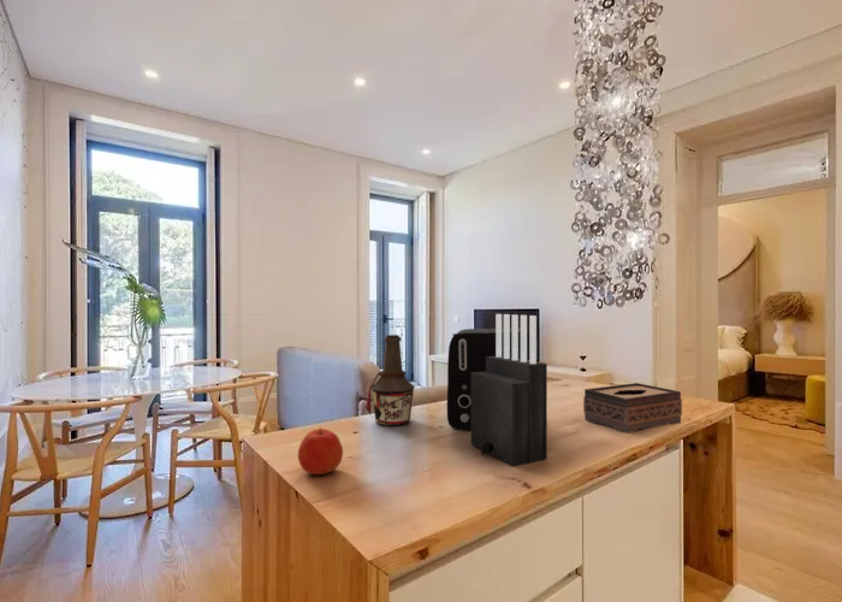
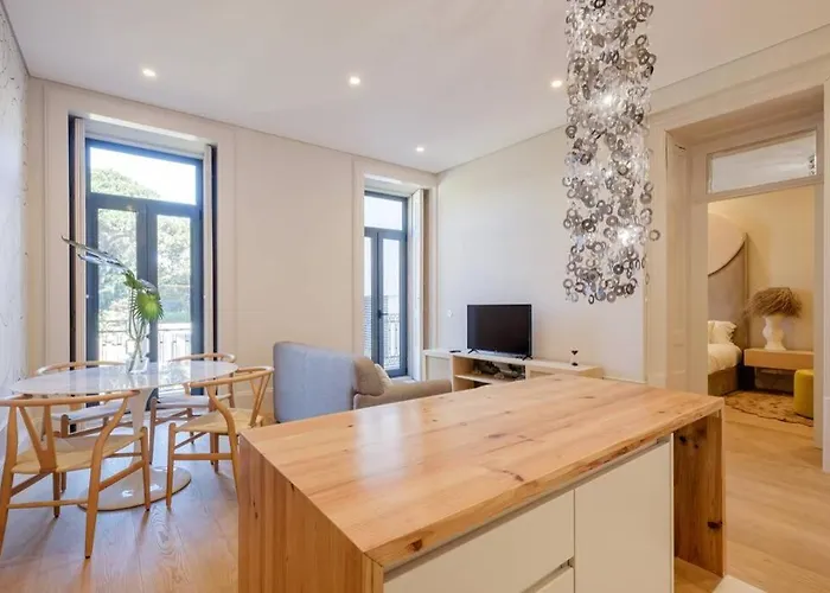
- coffee maker (485, 371)
- bottle (390, 378)
- tissue box (632, 406)
- apple (320, 448)
- knife block (503, 383)
